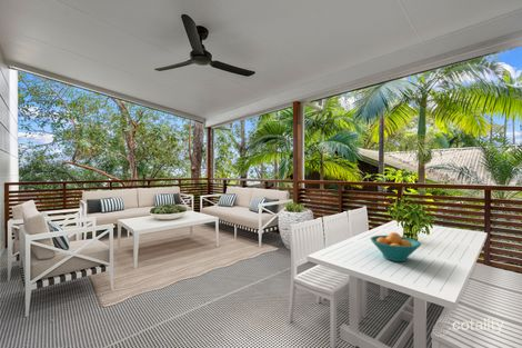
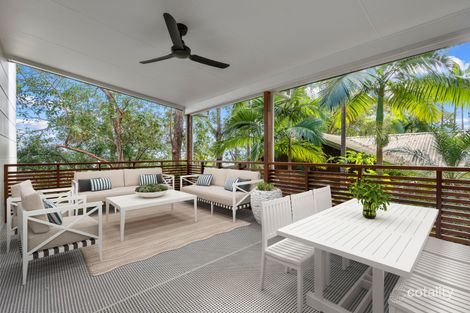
- fruit bowl (394, 245)
